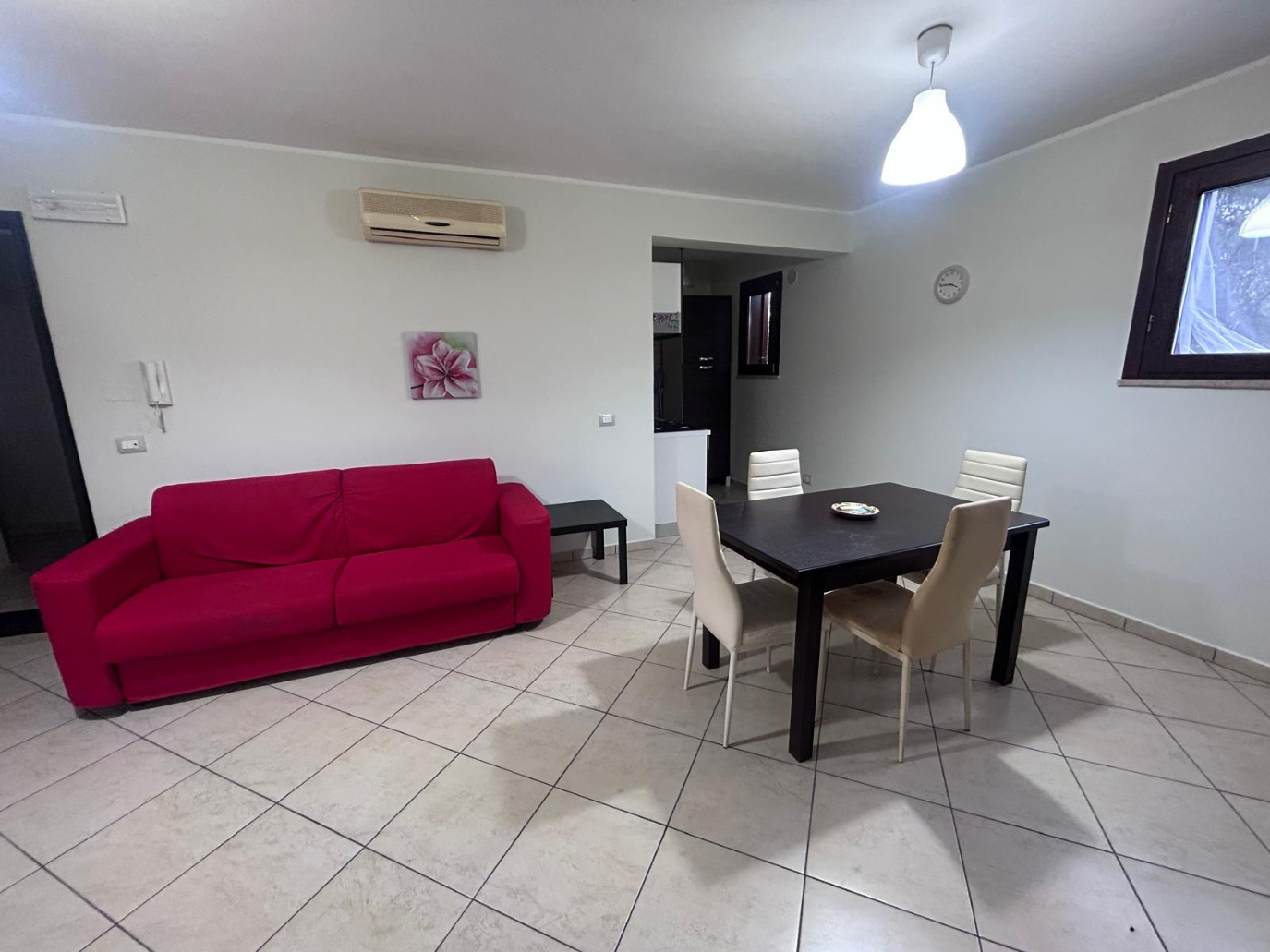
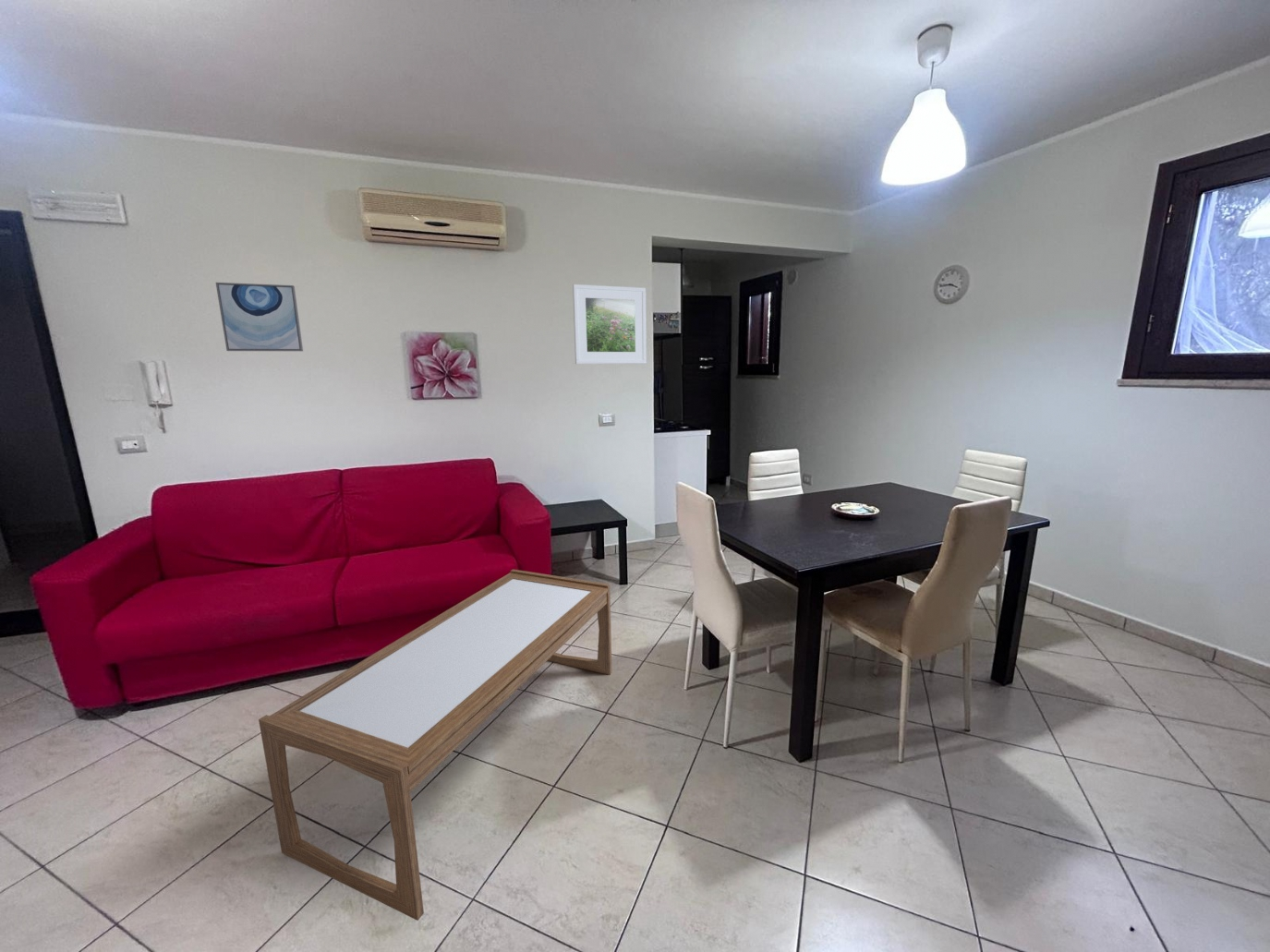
+ wall art (260, 318)
+ coffee table (479, 690)
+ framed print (611, 325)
